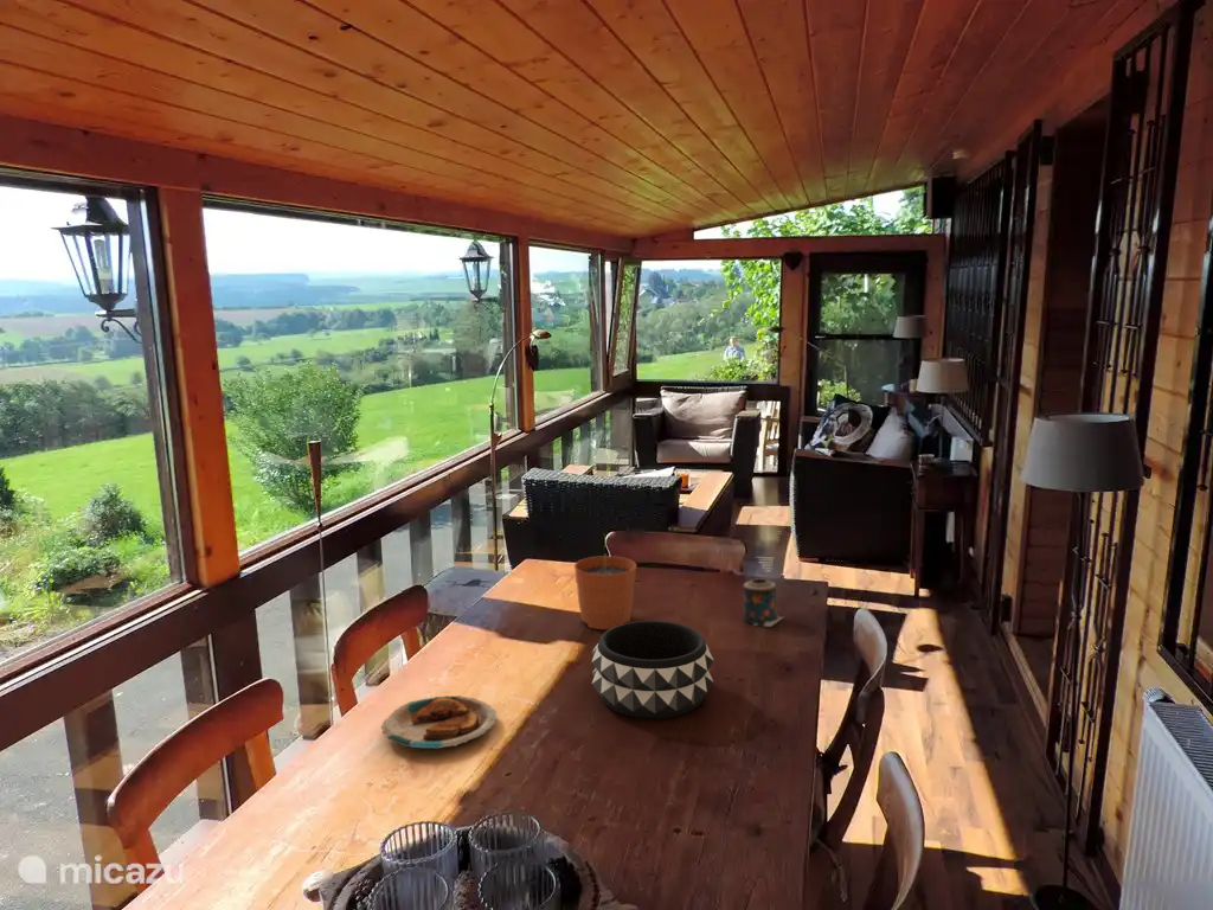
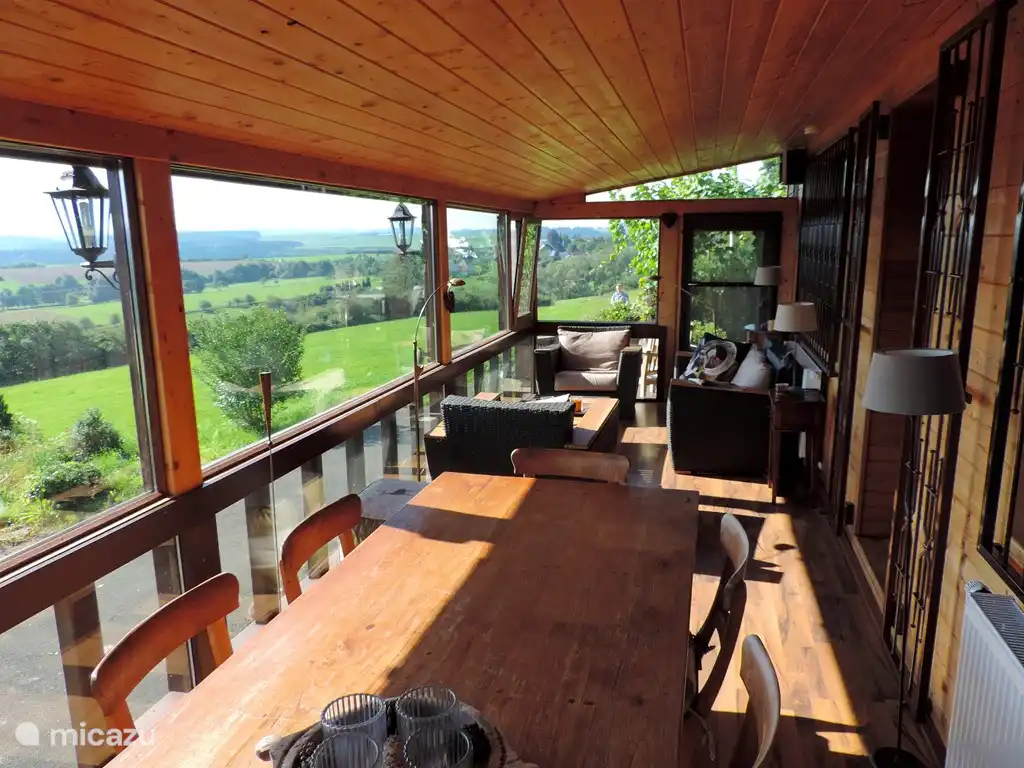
- candle (764, 600)
- plant pot (605, 578)
- plate (438, 720)
- decorative bowl (652, 666)
